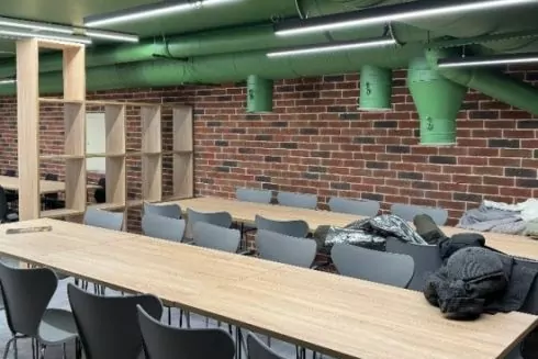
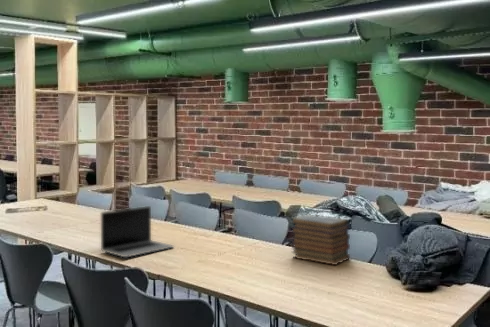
+ laptop (138, 230)
+ book stack (319, 238)
